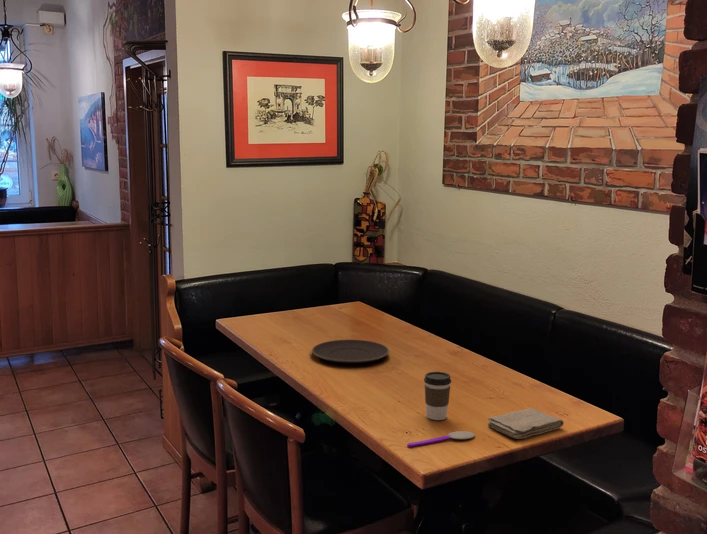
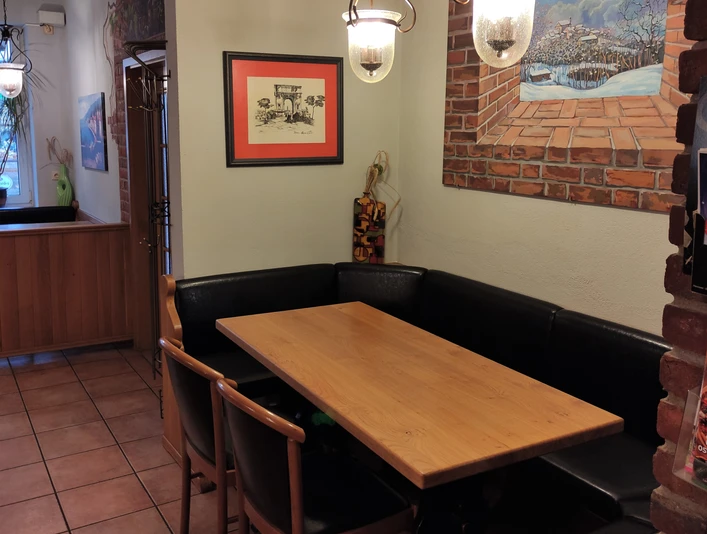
- plate (350, 352)
- washcloth (524, 422)
- spoon (441, 438)
- coffee cup (437, 396)
